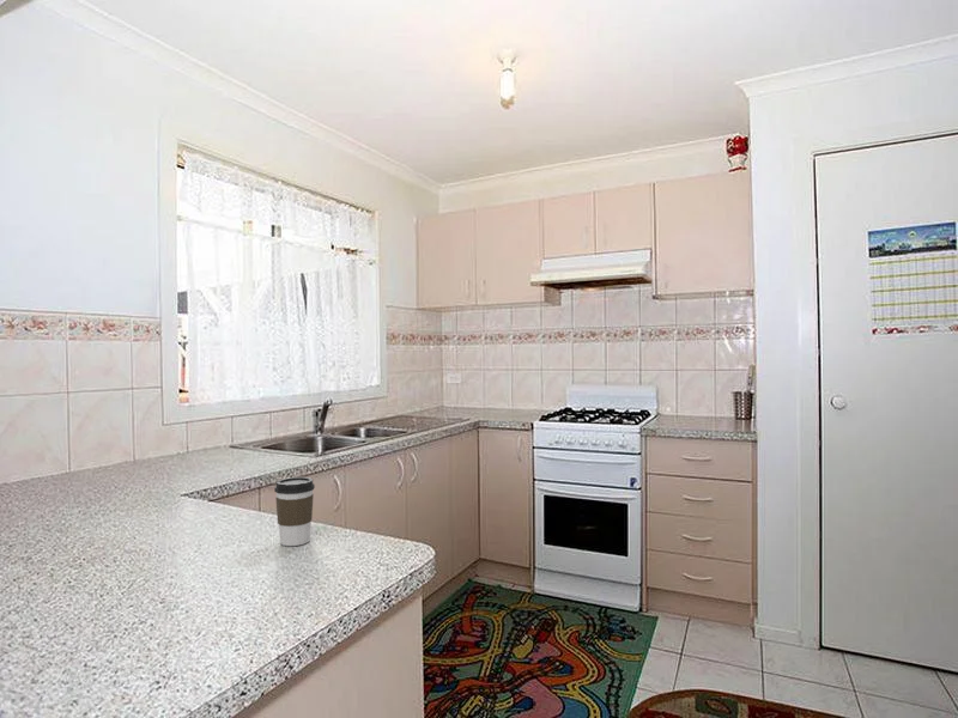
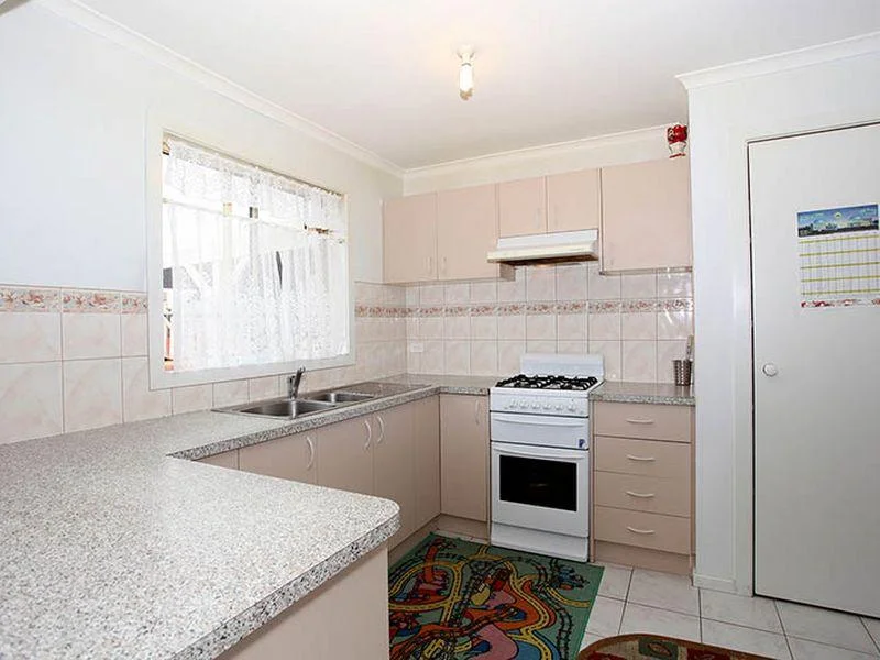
- coffee cup (295, 511)
